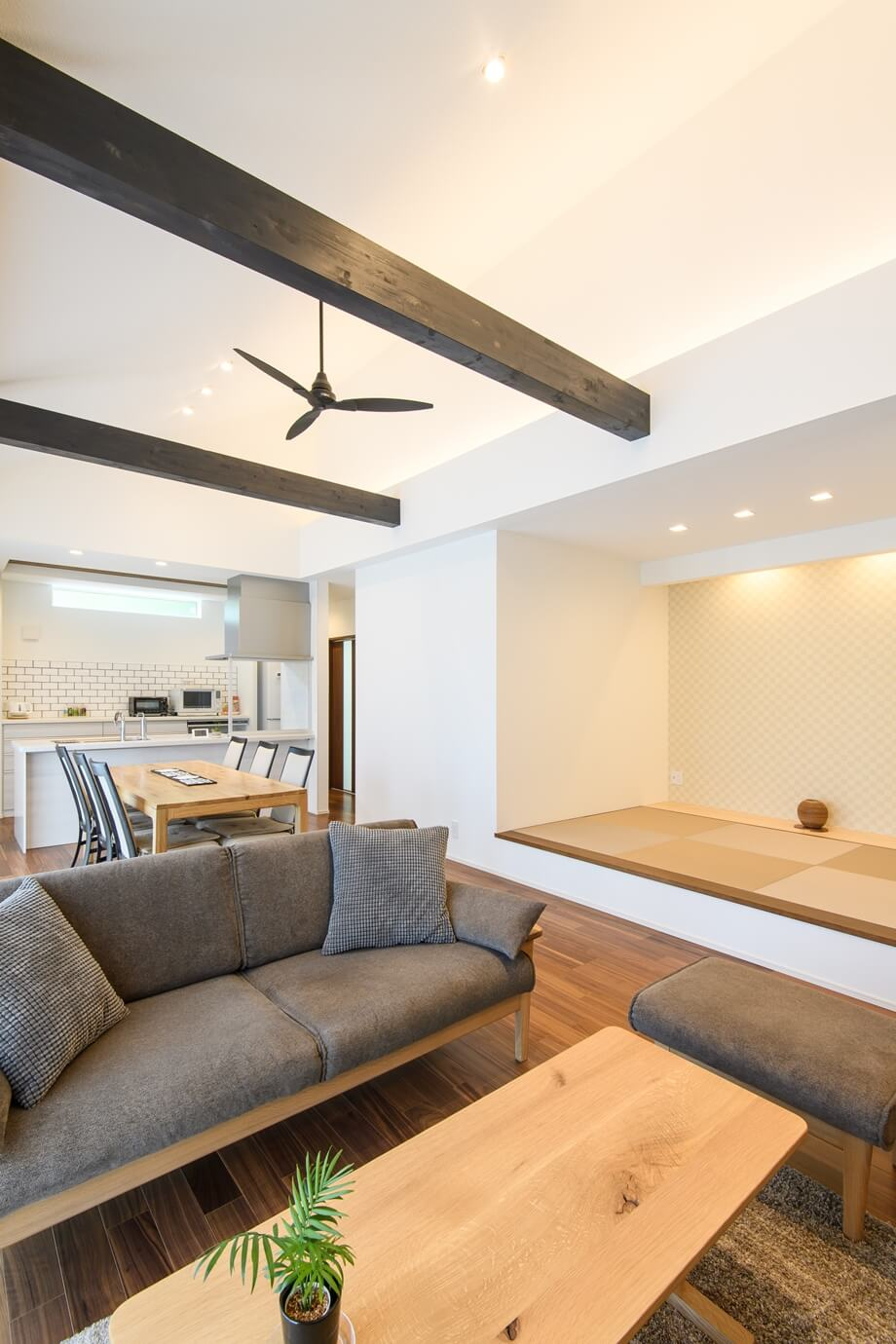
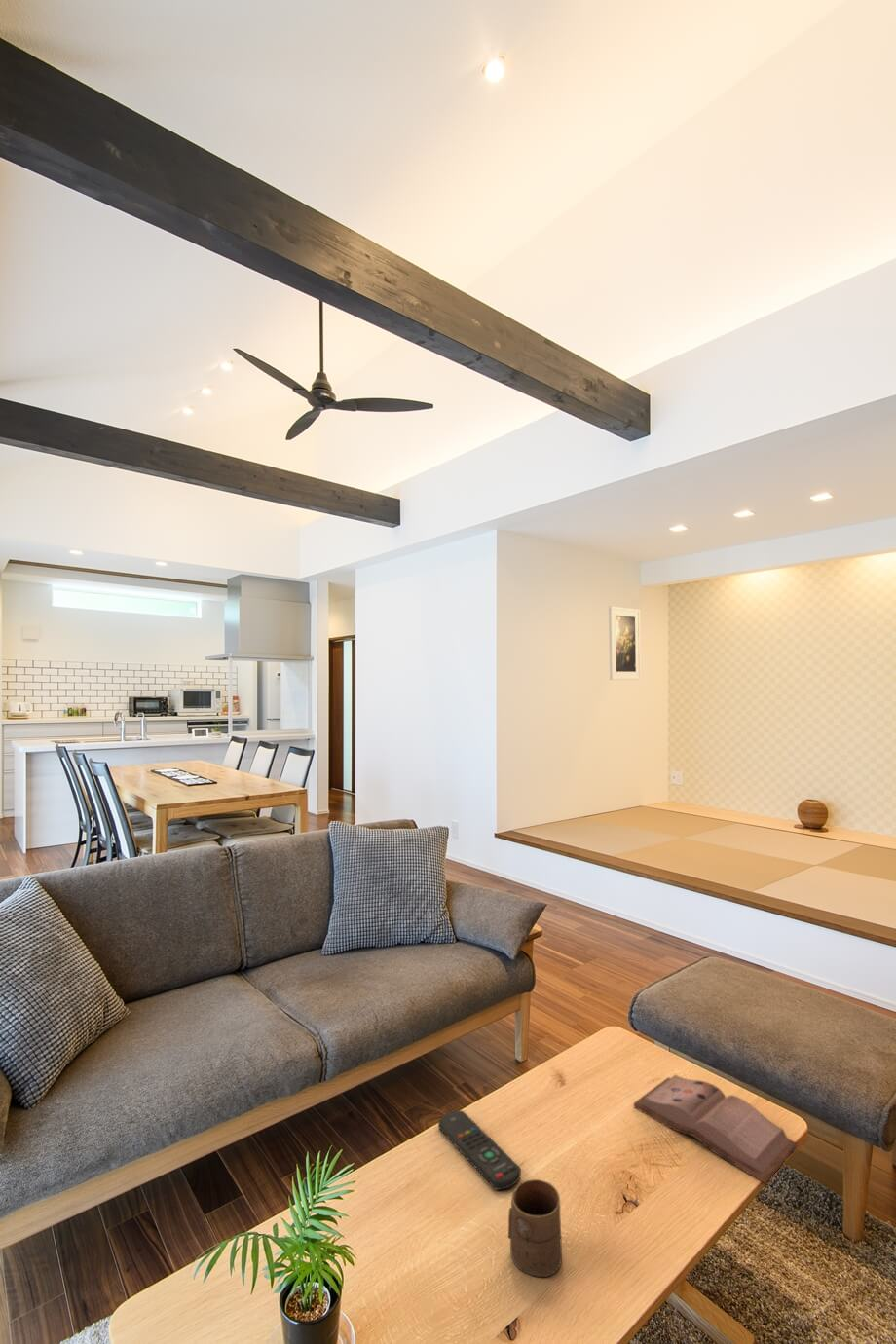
+ cup (535, 1226)
+ hardback book (711, 1114)
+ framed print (625, 644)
+ remote control (477, 1146)
